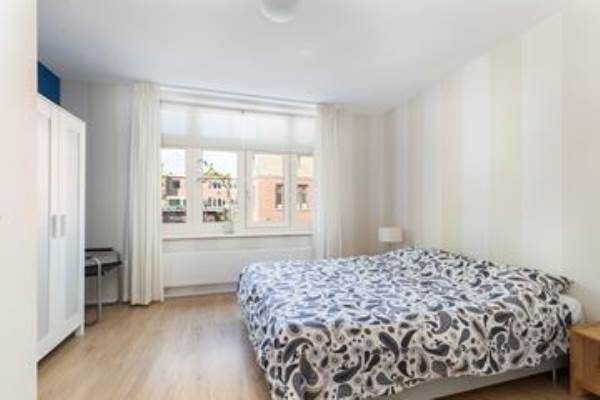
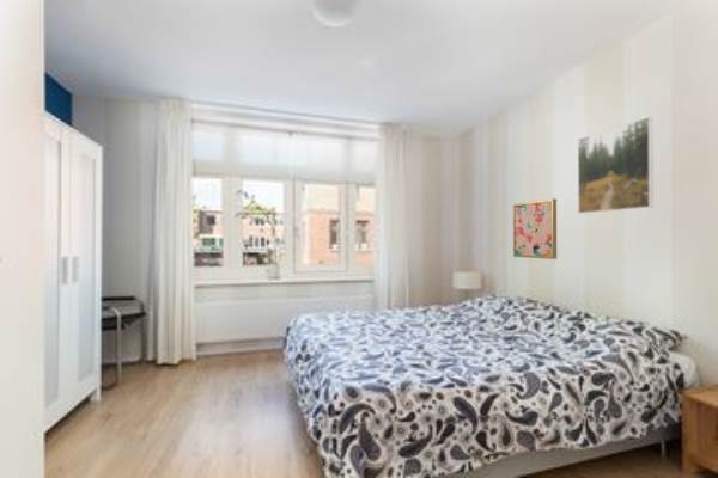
+ wall art (533, 229)
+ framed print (611, 170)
